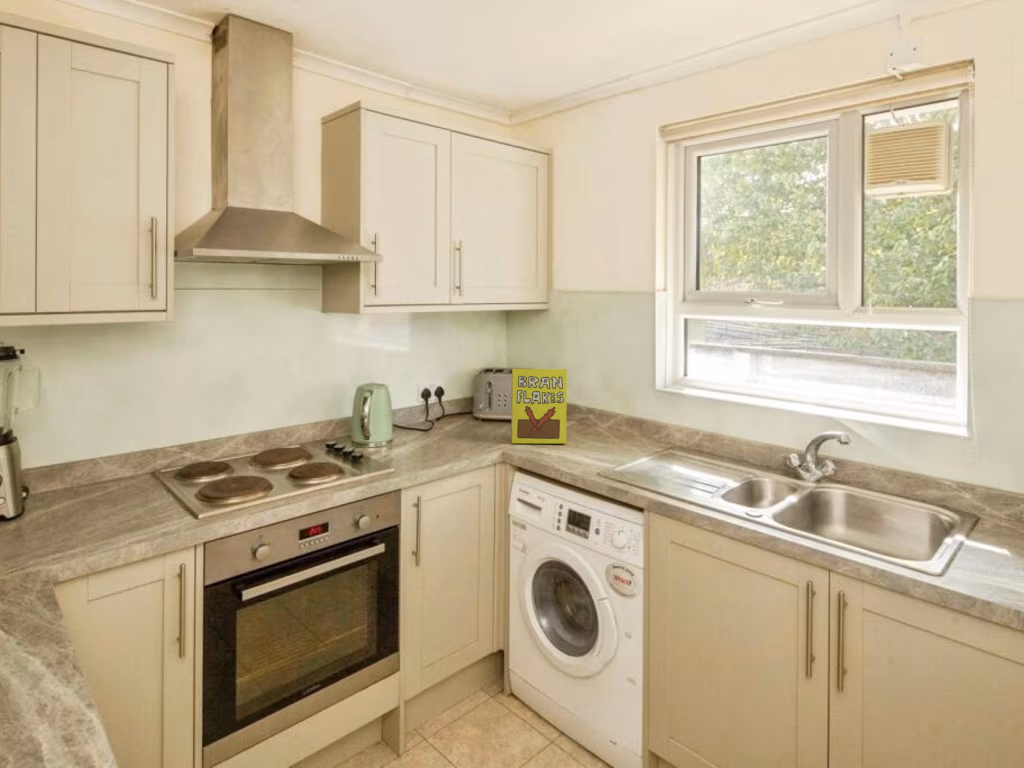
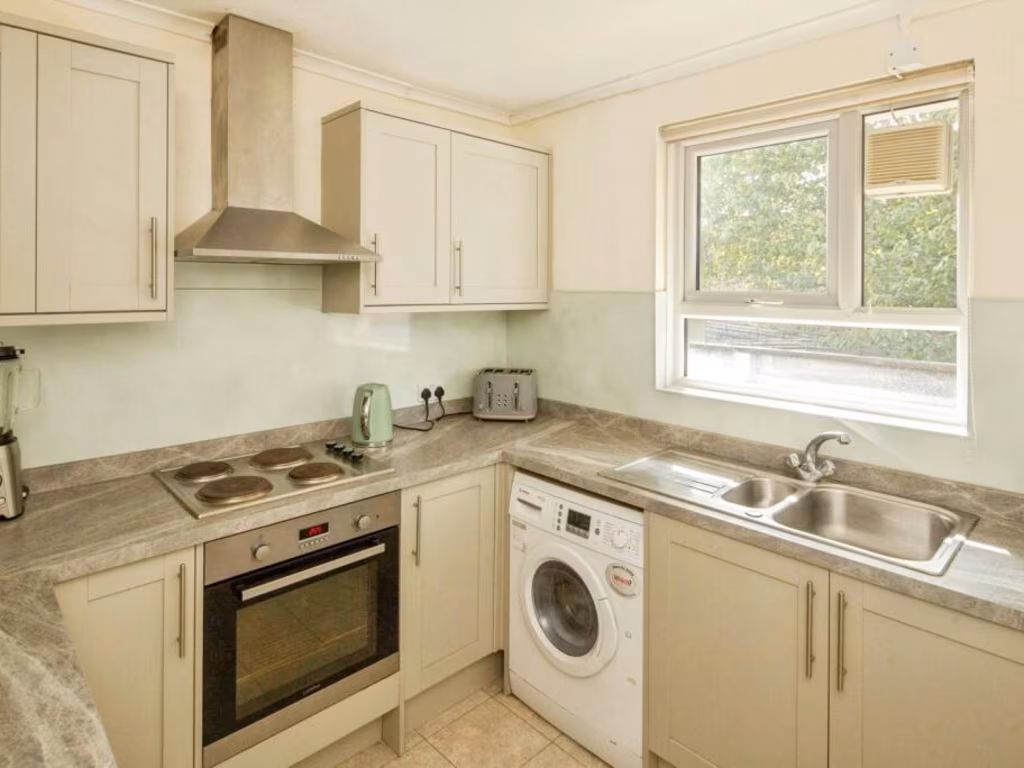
- cereal box (538, 405)
